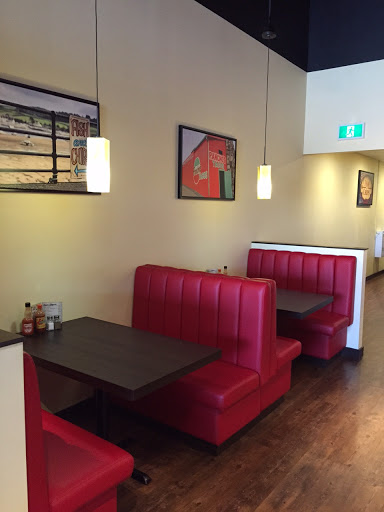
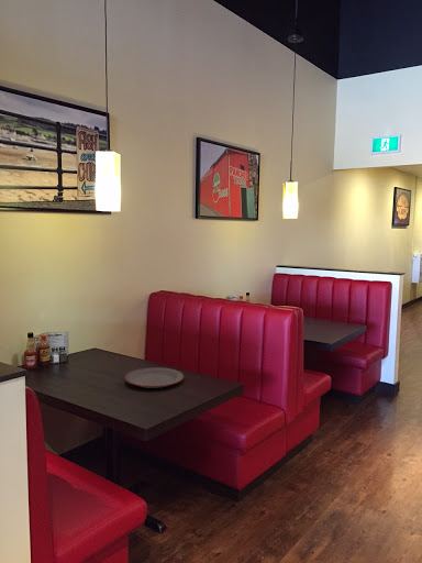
+ plate (154, 378)
